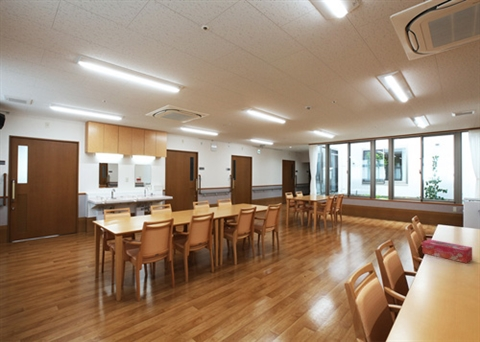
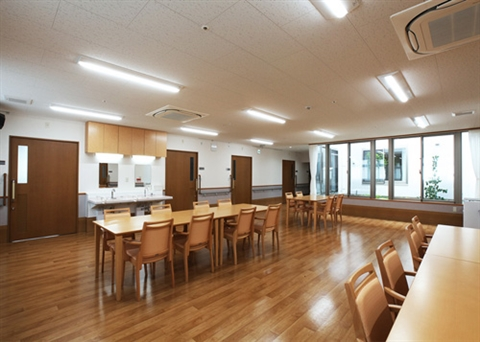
- tissue box (446, 250)
